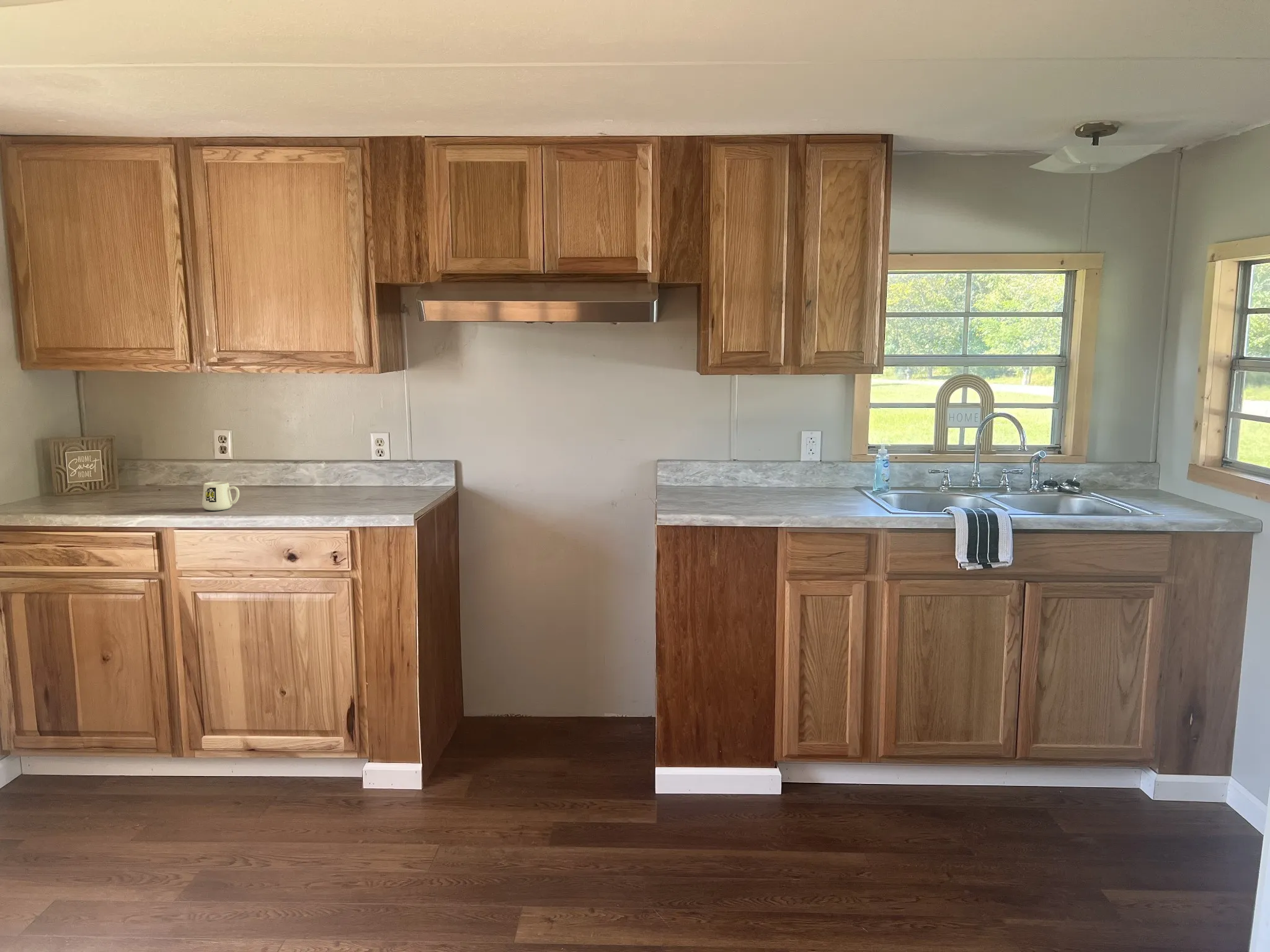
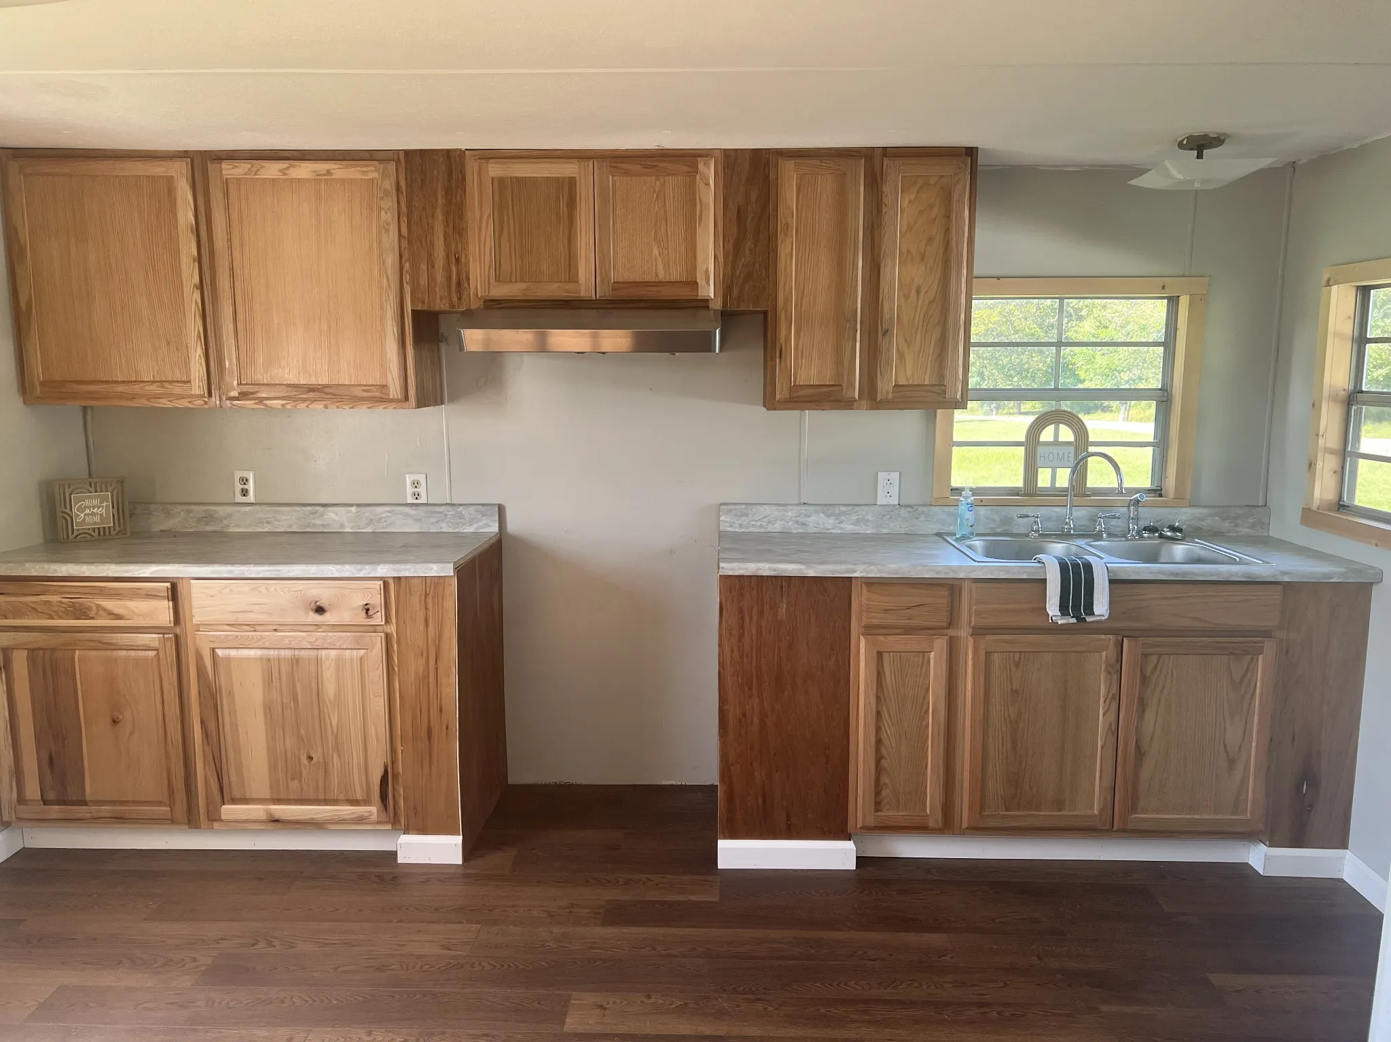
- mug (221, 496)
